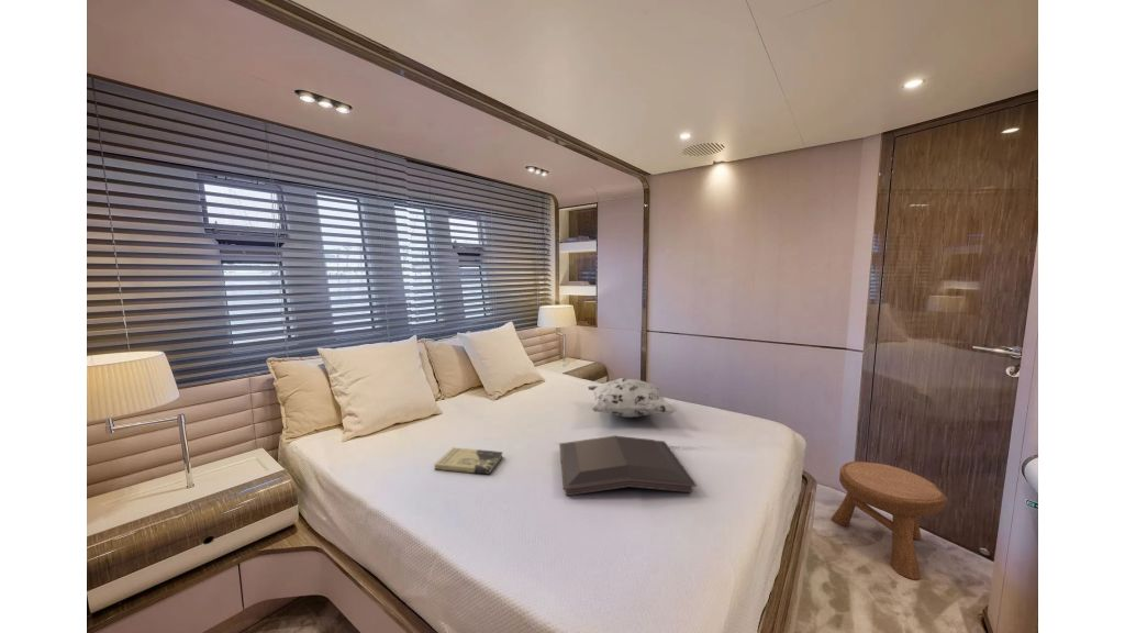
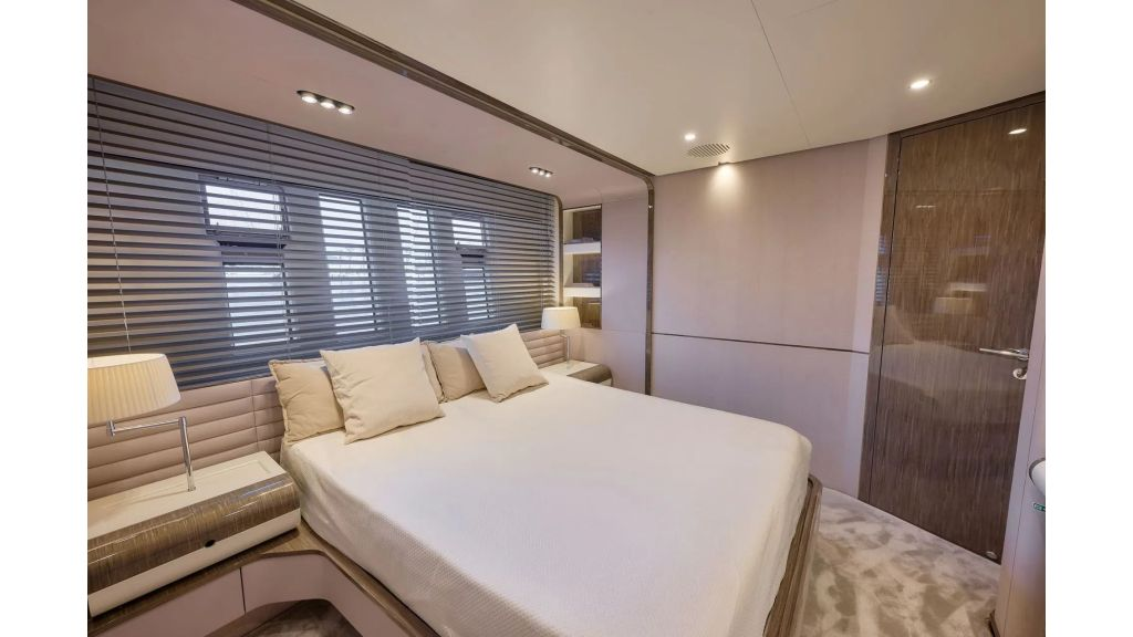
- decorative pillow (627, 397)
- serving tray (620, 459)
- book (469, 459)
- stool (892, 512)
